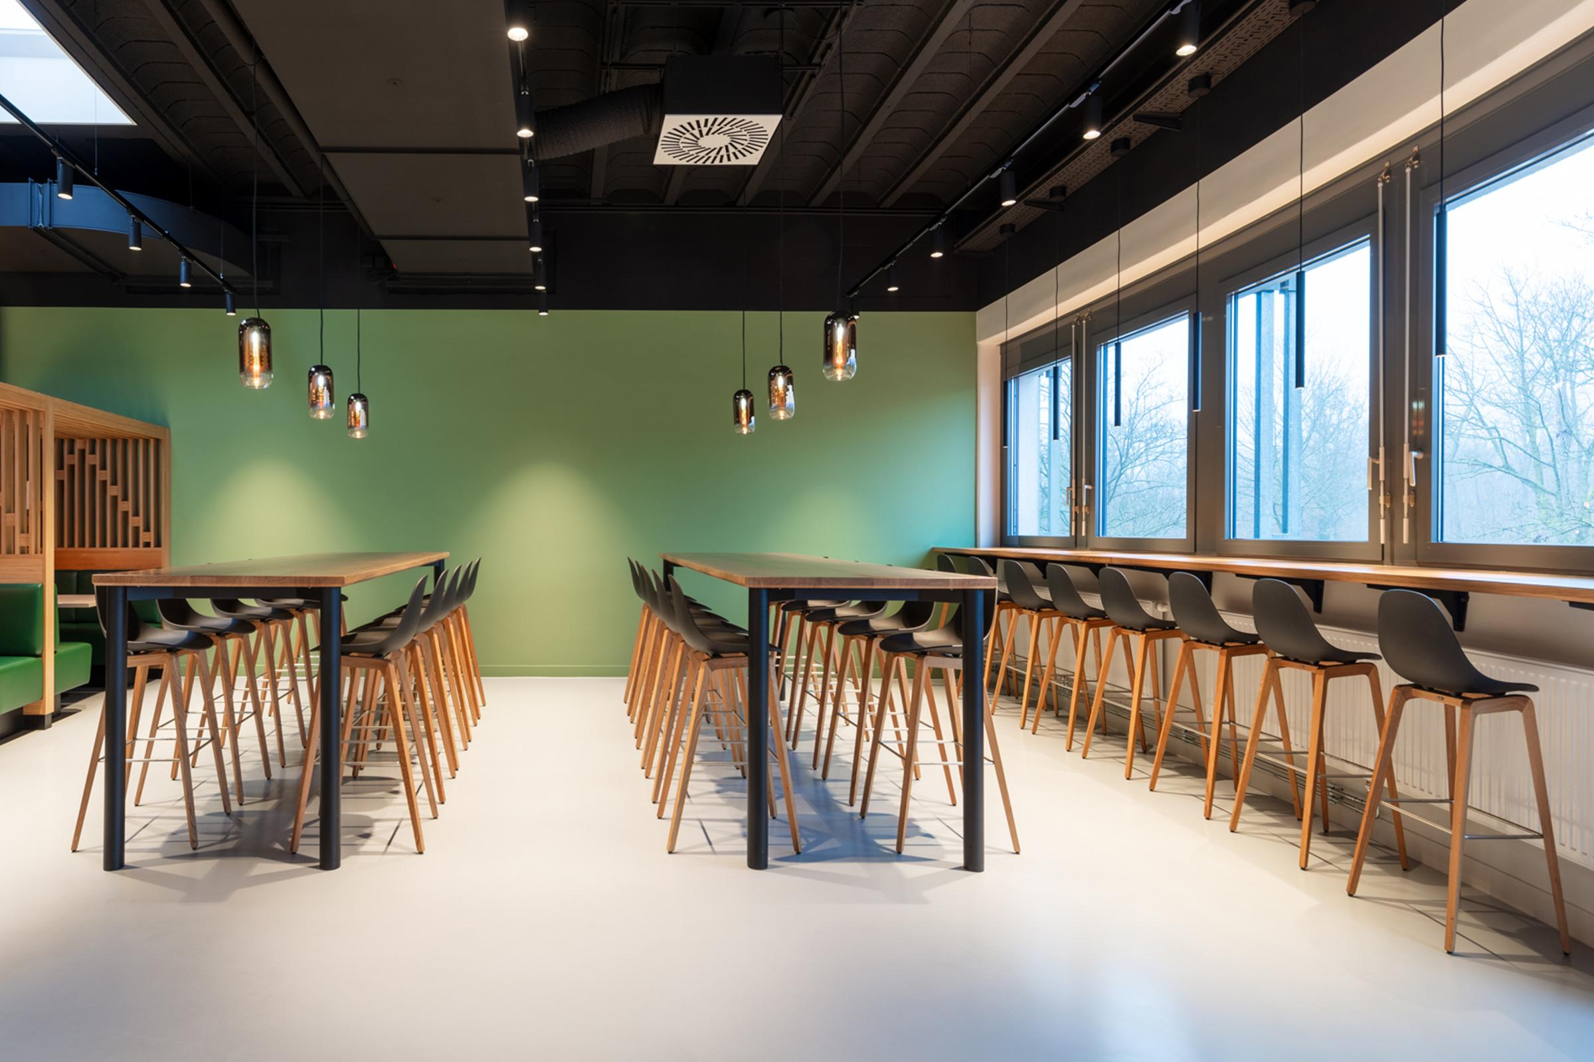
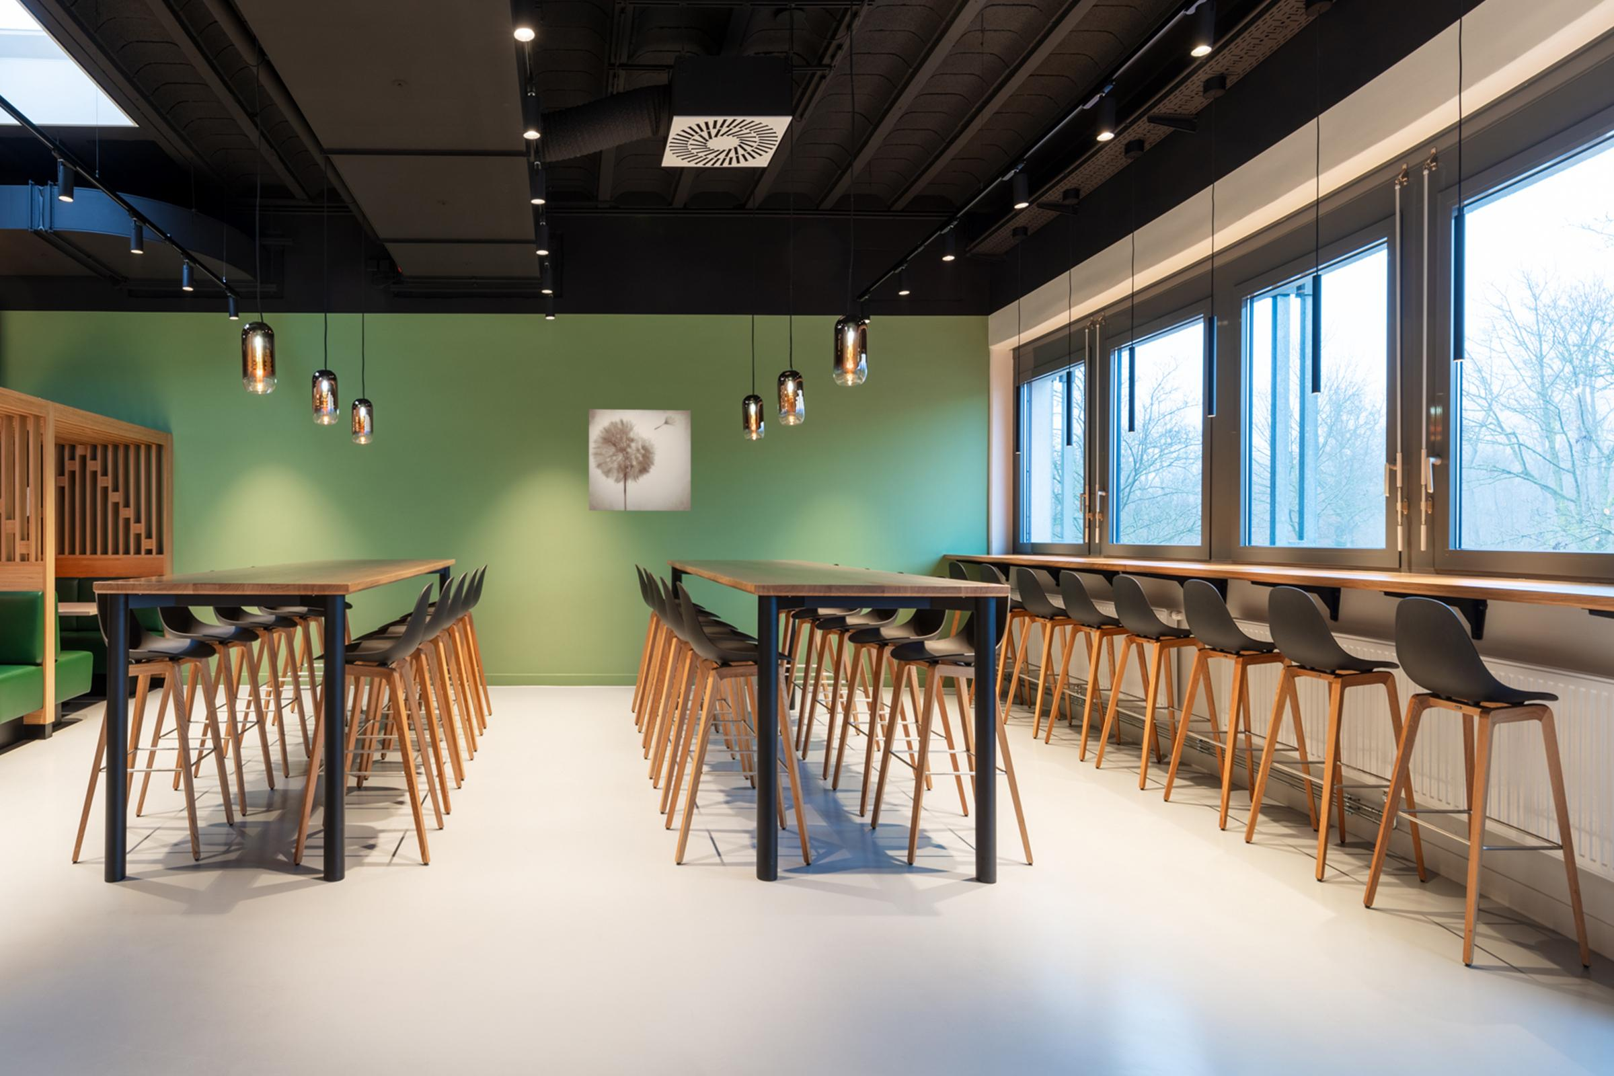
+ wall art (640, 460)
